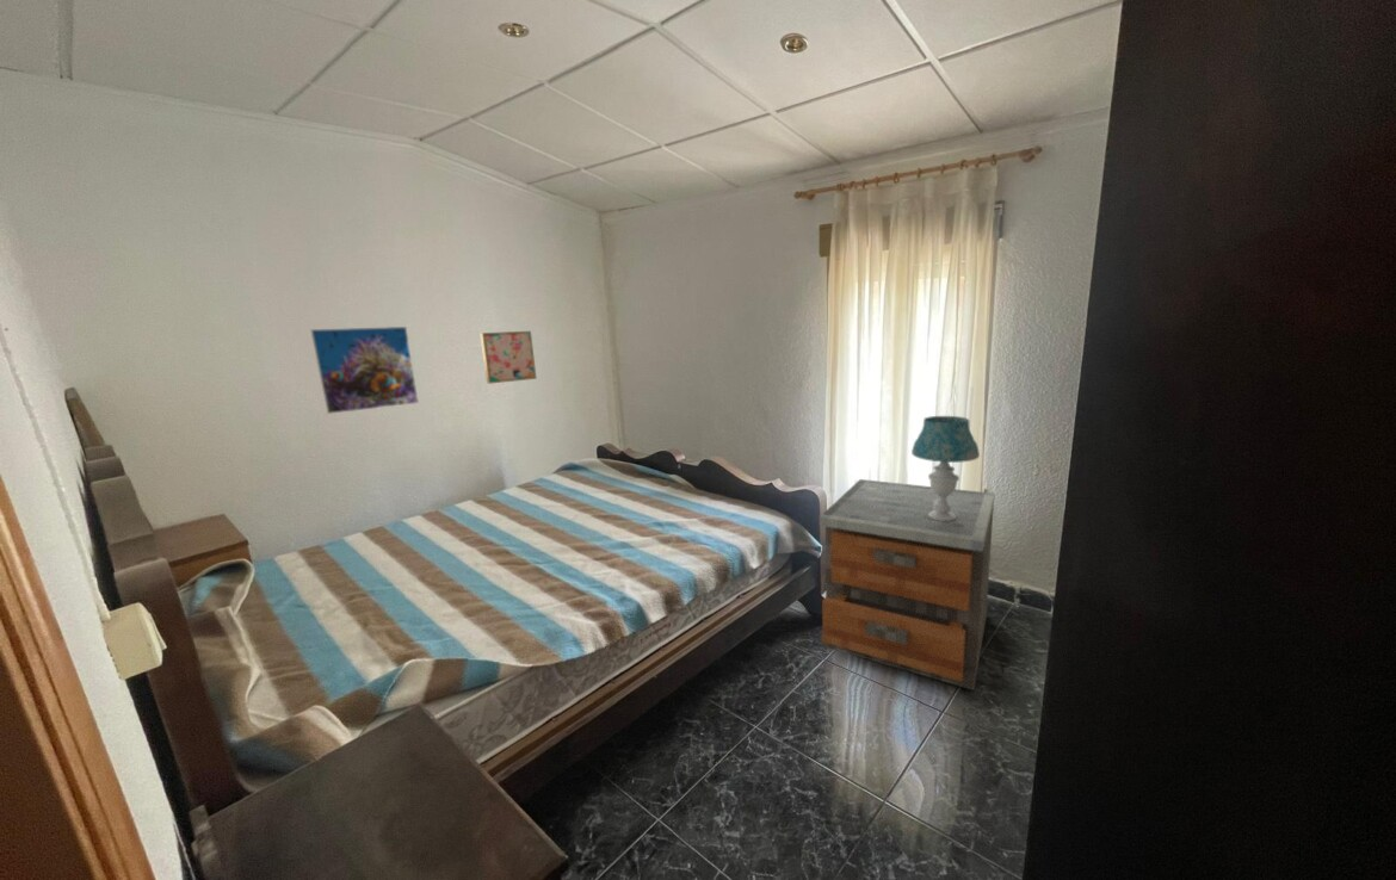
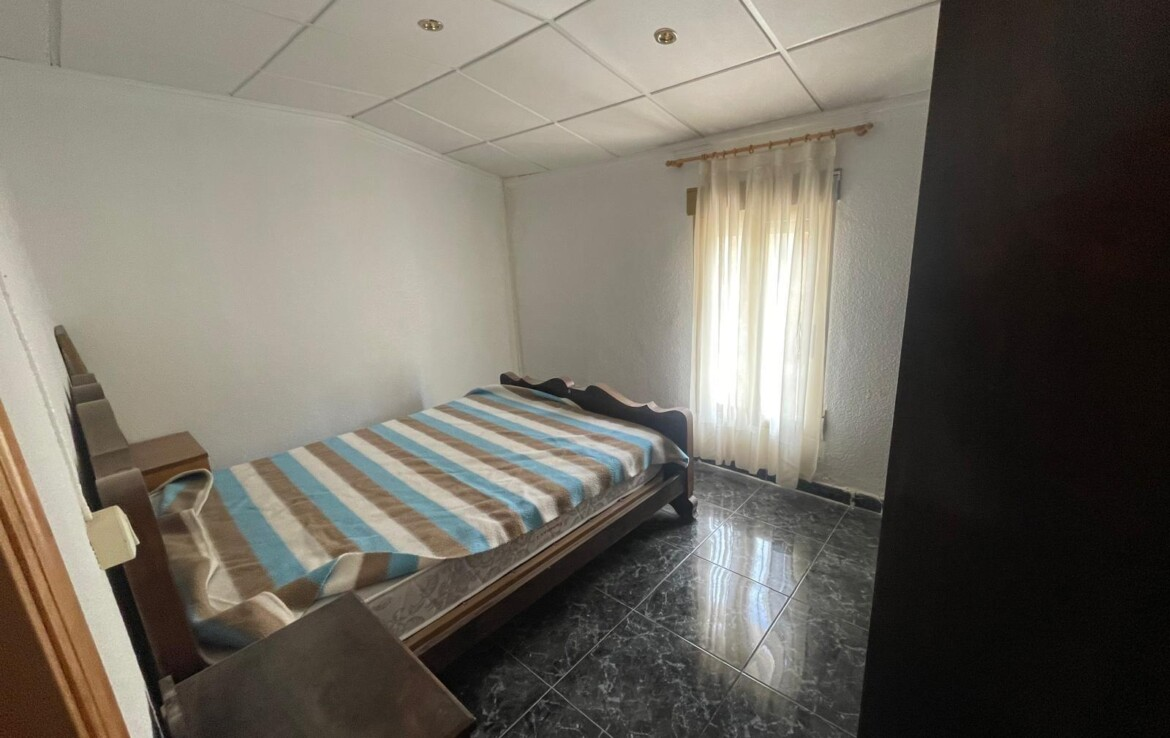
- wall art (508, 357)
- nightstand (906, 574)
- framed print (367, 368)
- table lamp (944, 469)
